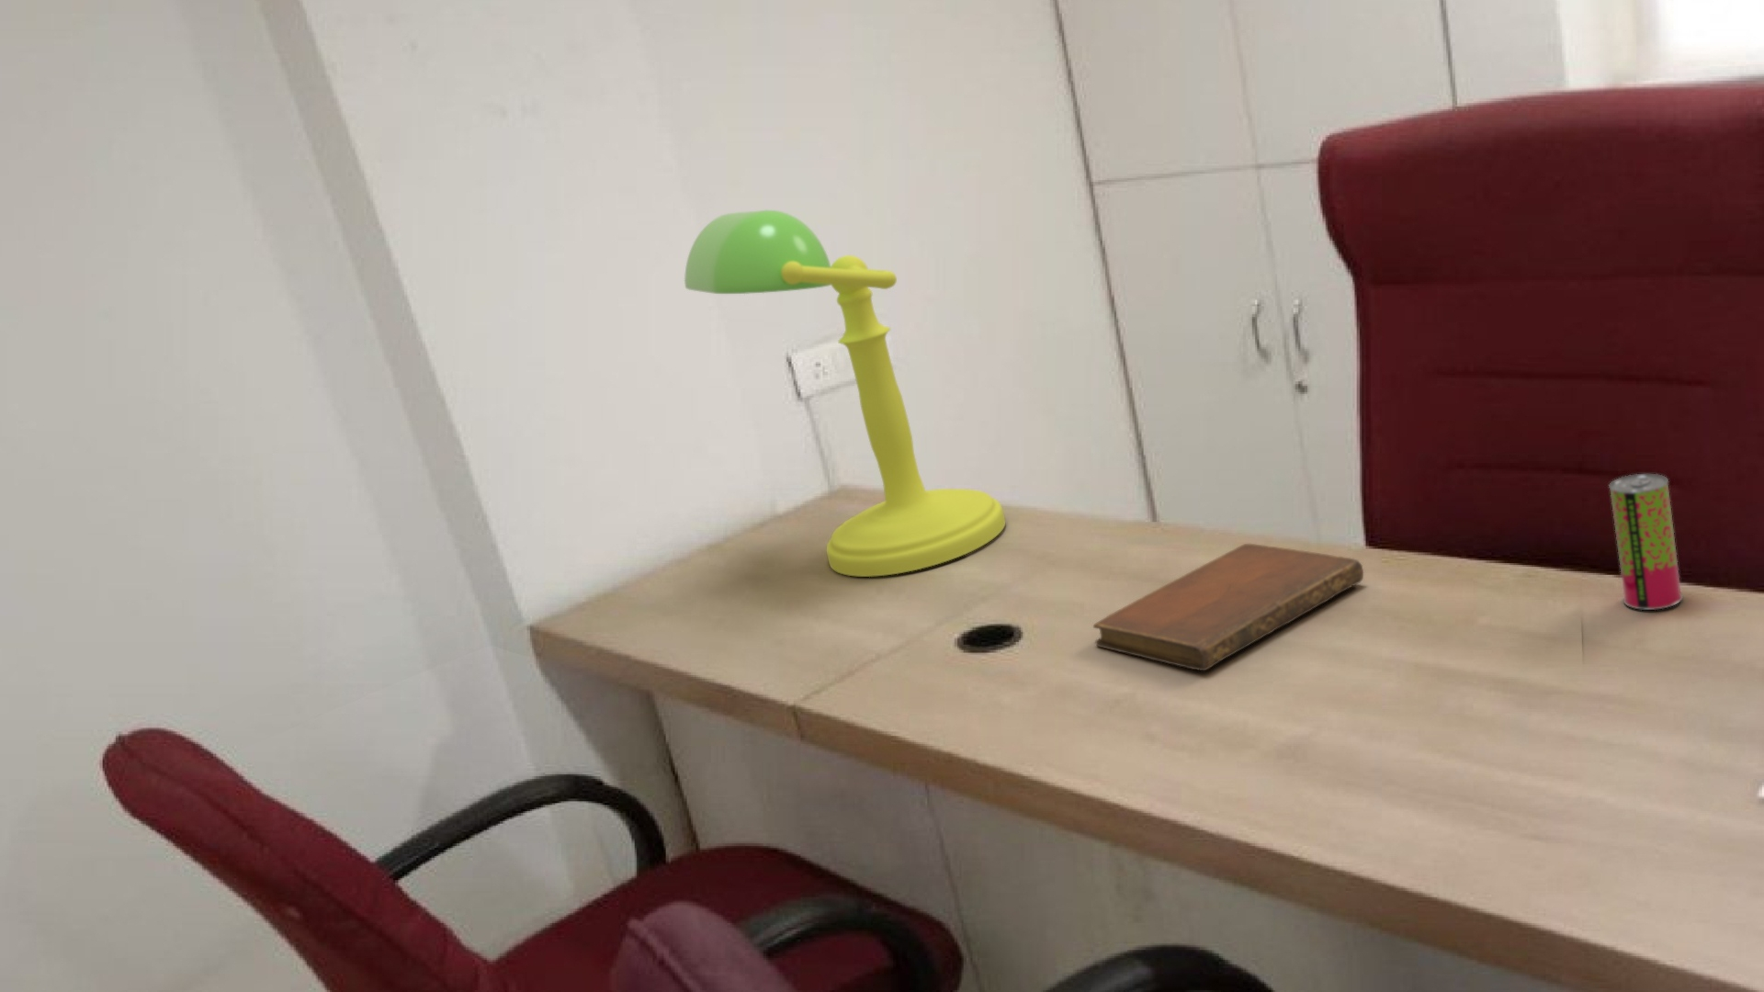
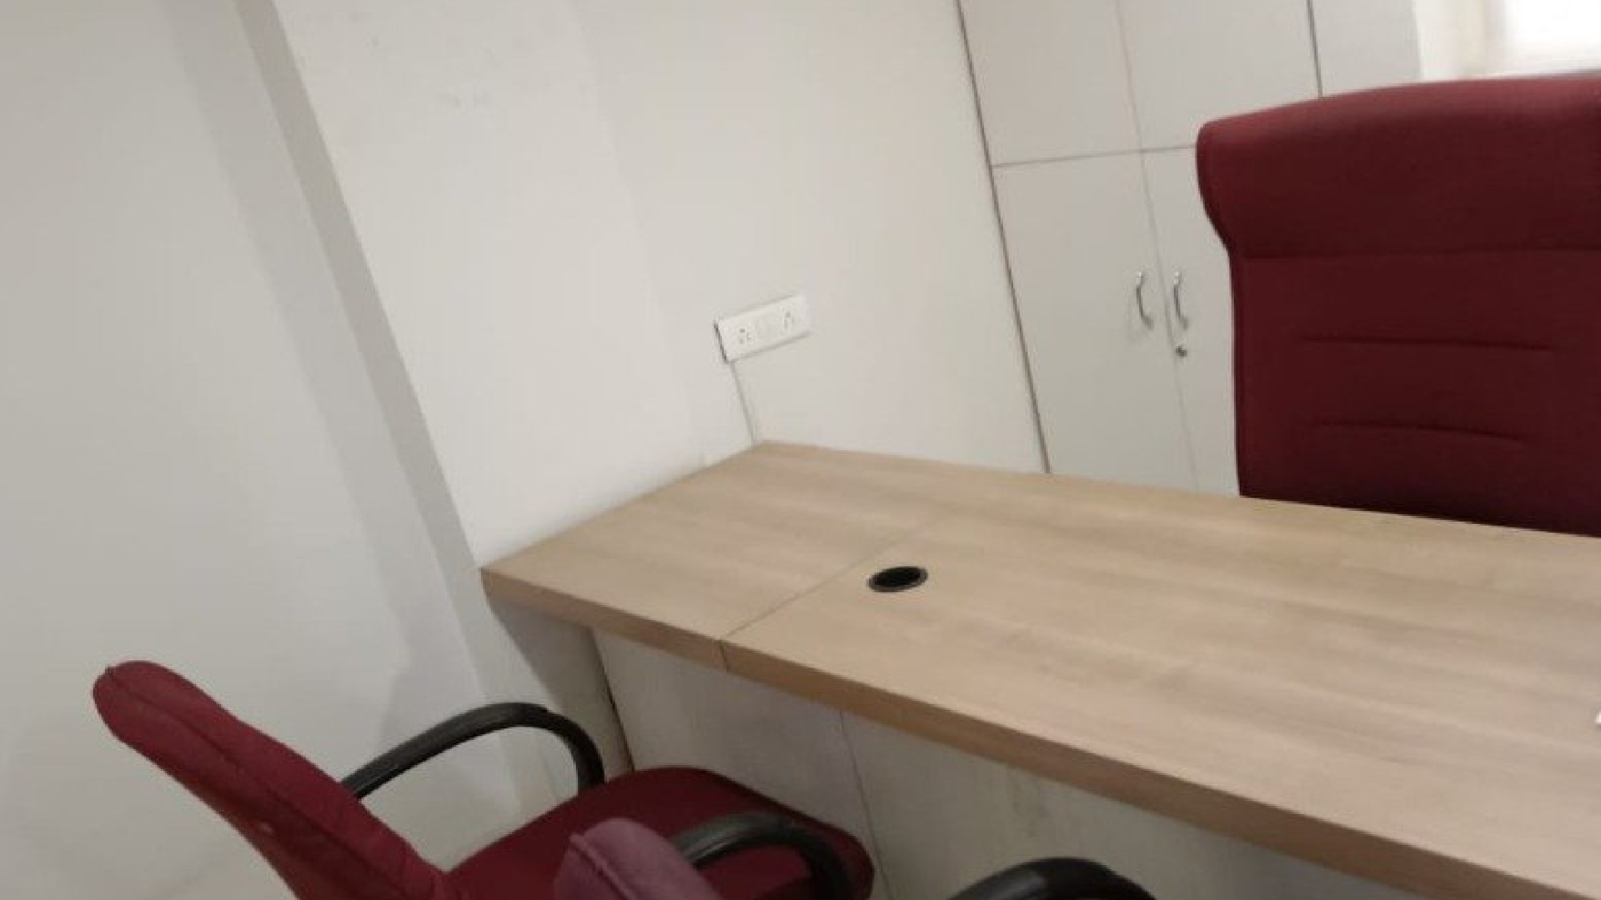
- desk lamp (855, 378)
- beverage can (1645, 541)
- notebook (1227, 602)
